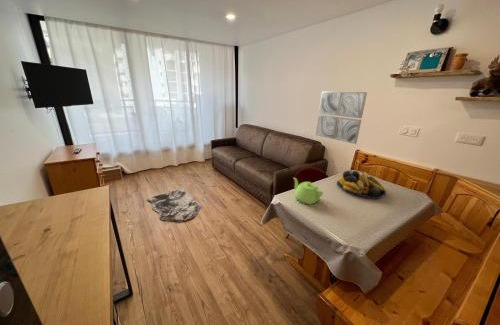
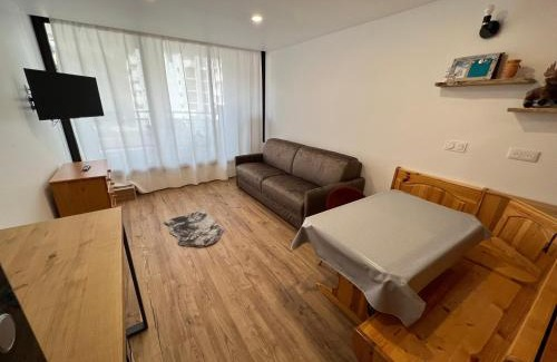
- wall art (338, 115)
- teapot (306, 190)
- fruit bowl (361, 180)
